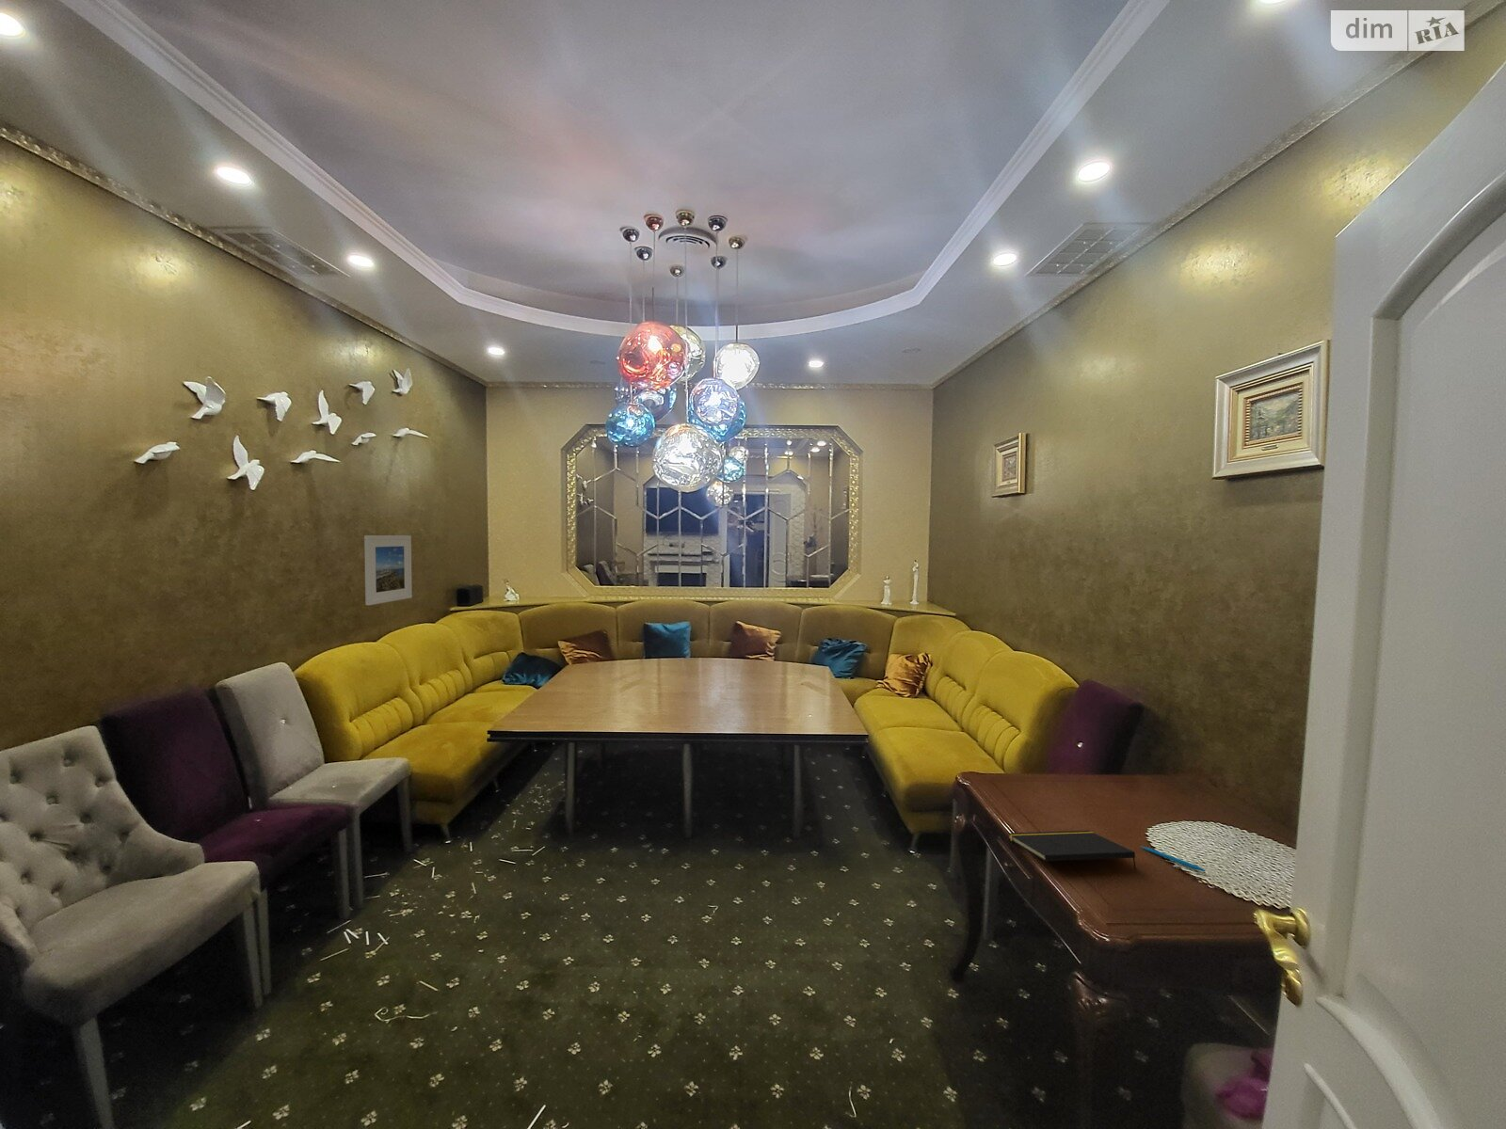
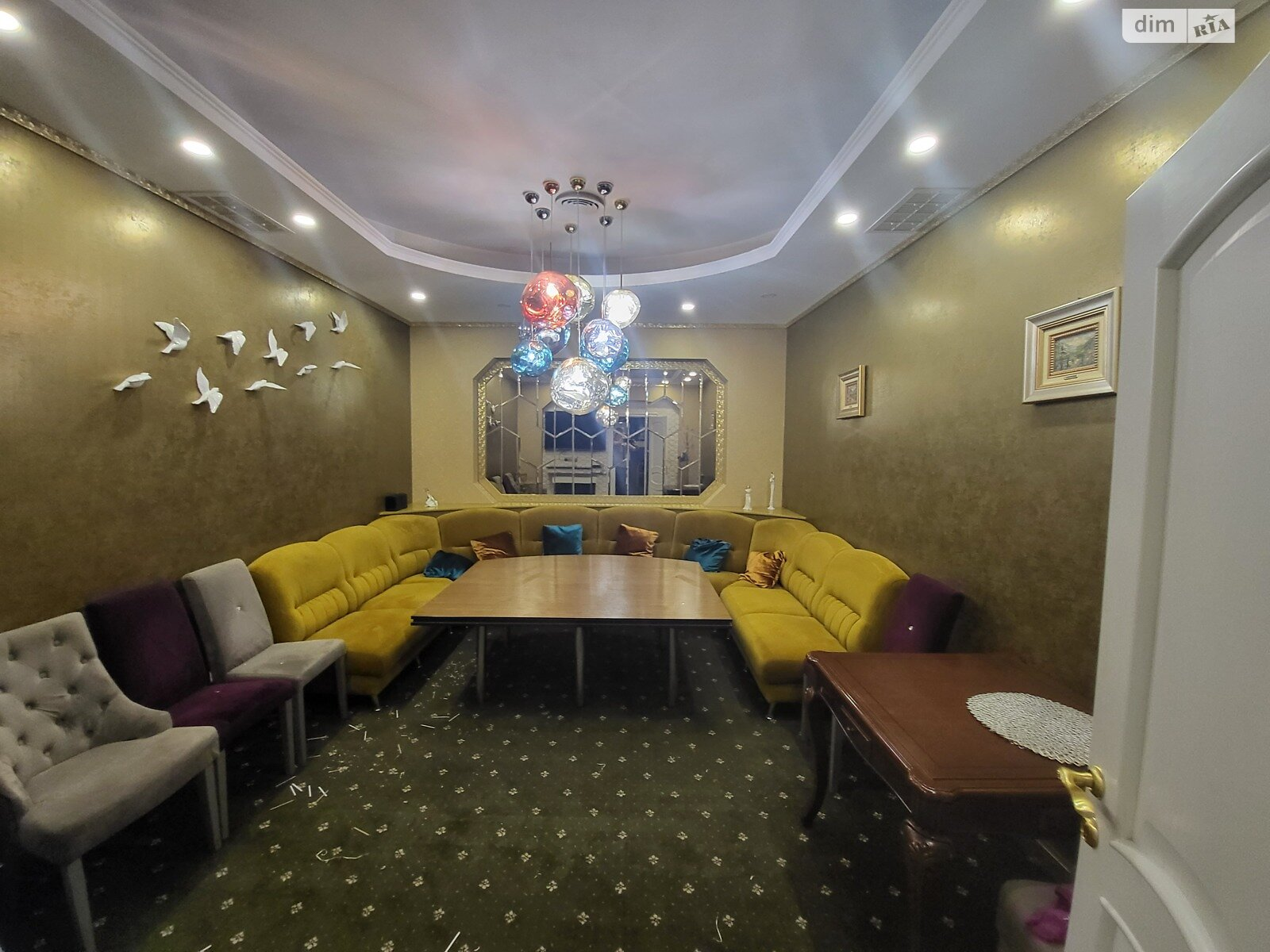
- pen (1170, 859)
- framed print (389, 568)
- notepad (1067, 844)
